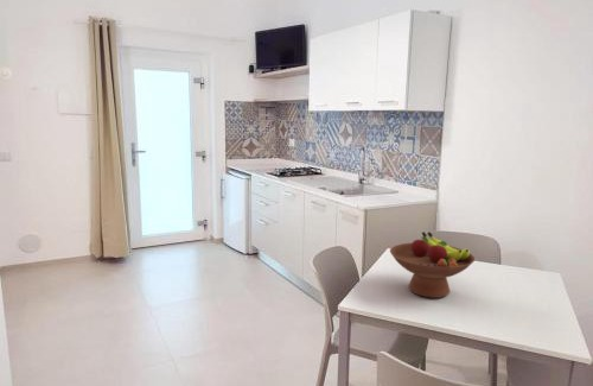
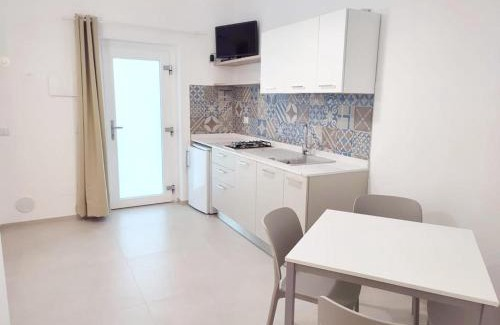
- fruit bowl (431, 265)
